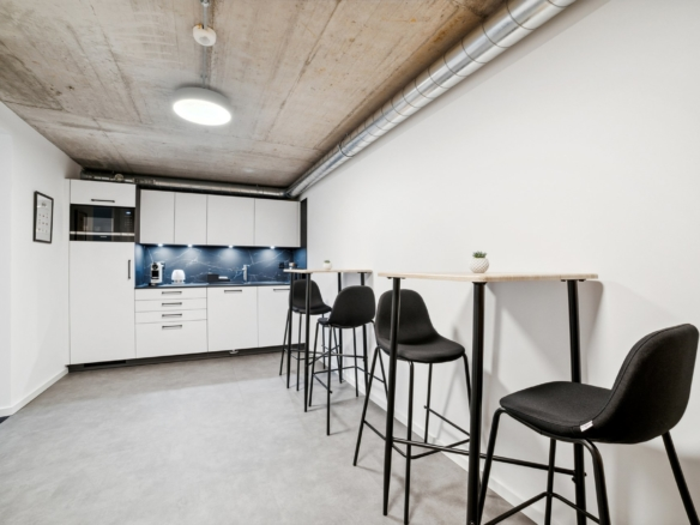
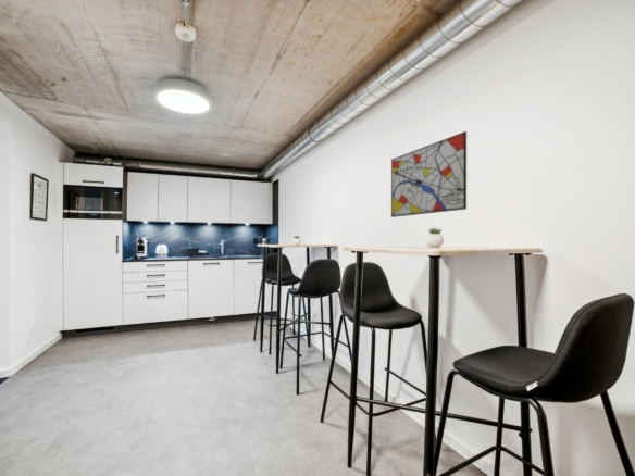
+ wall art (423, 180)
